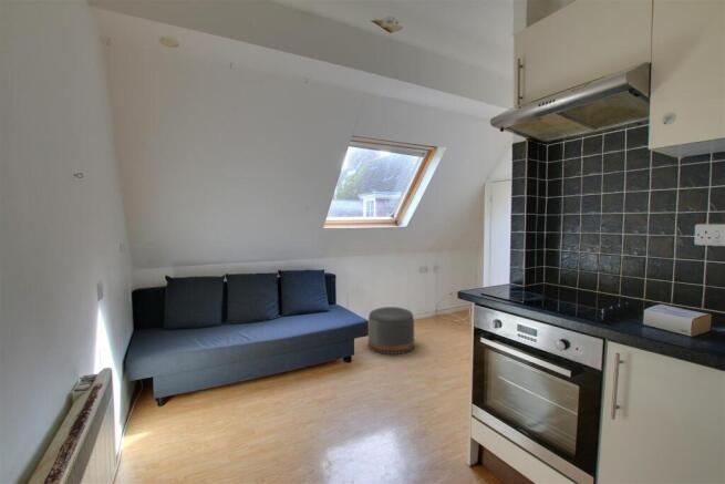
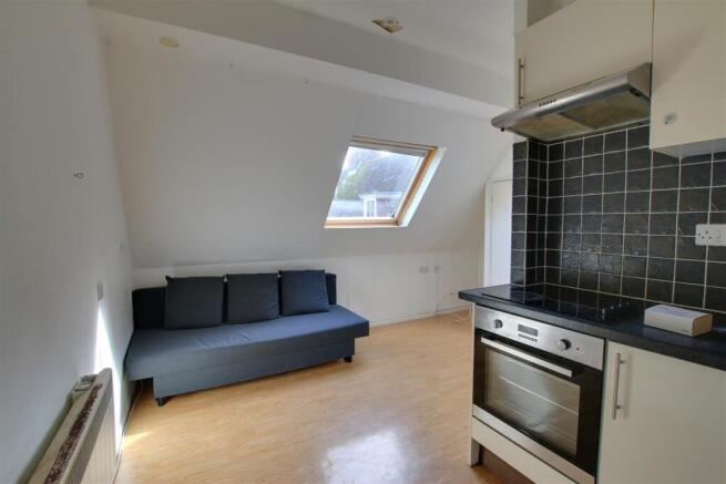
- pouf (391, 327)
